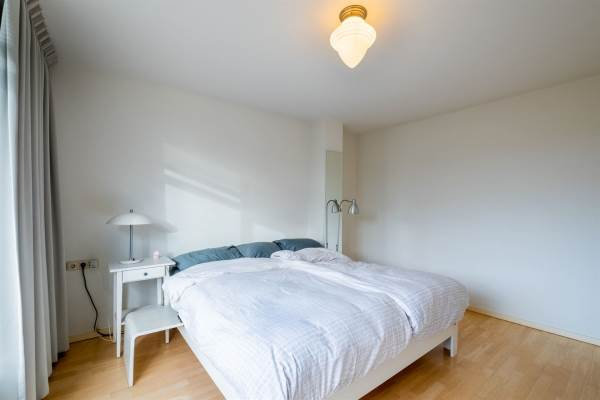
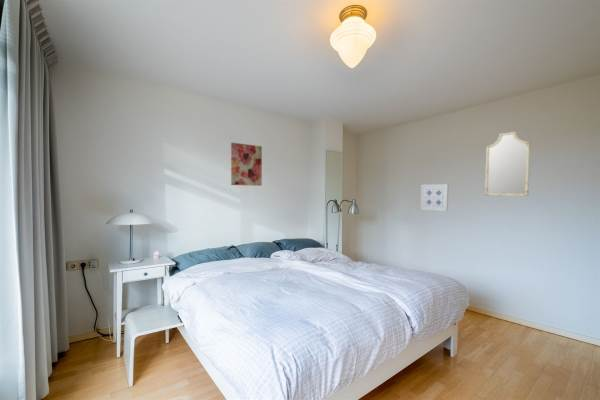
+ wall art (246, 165)
+ wall art (434, 197)
+ home mirror (506, 164)
